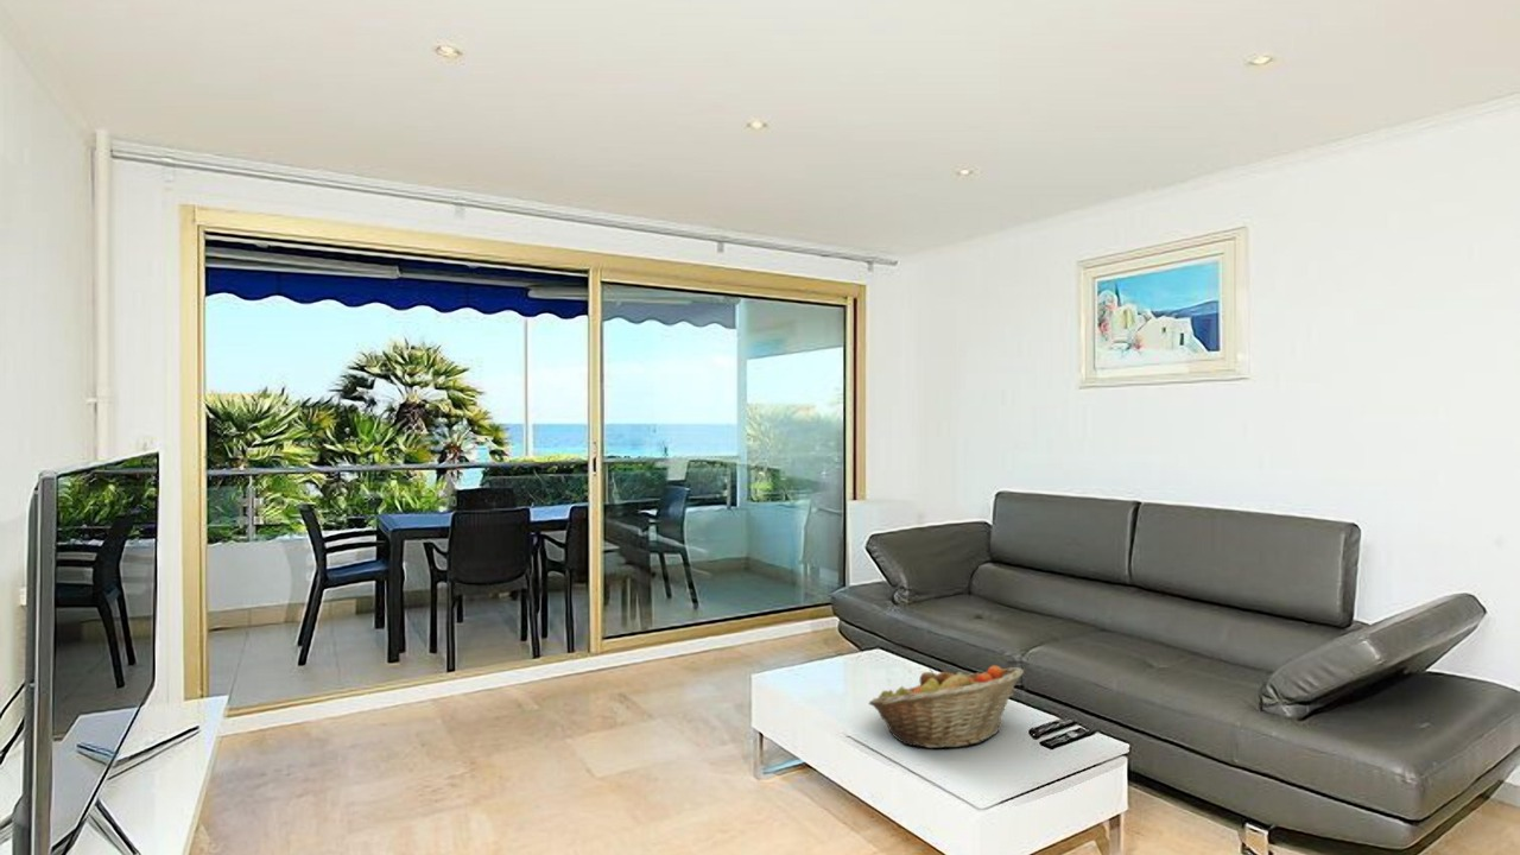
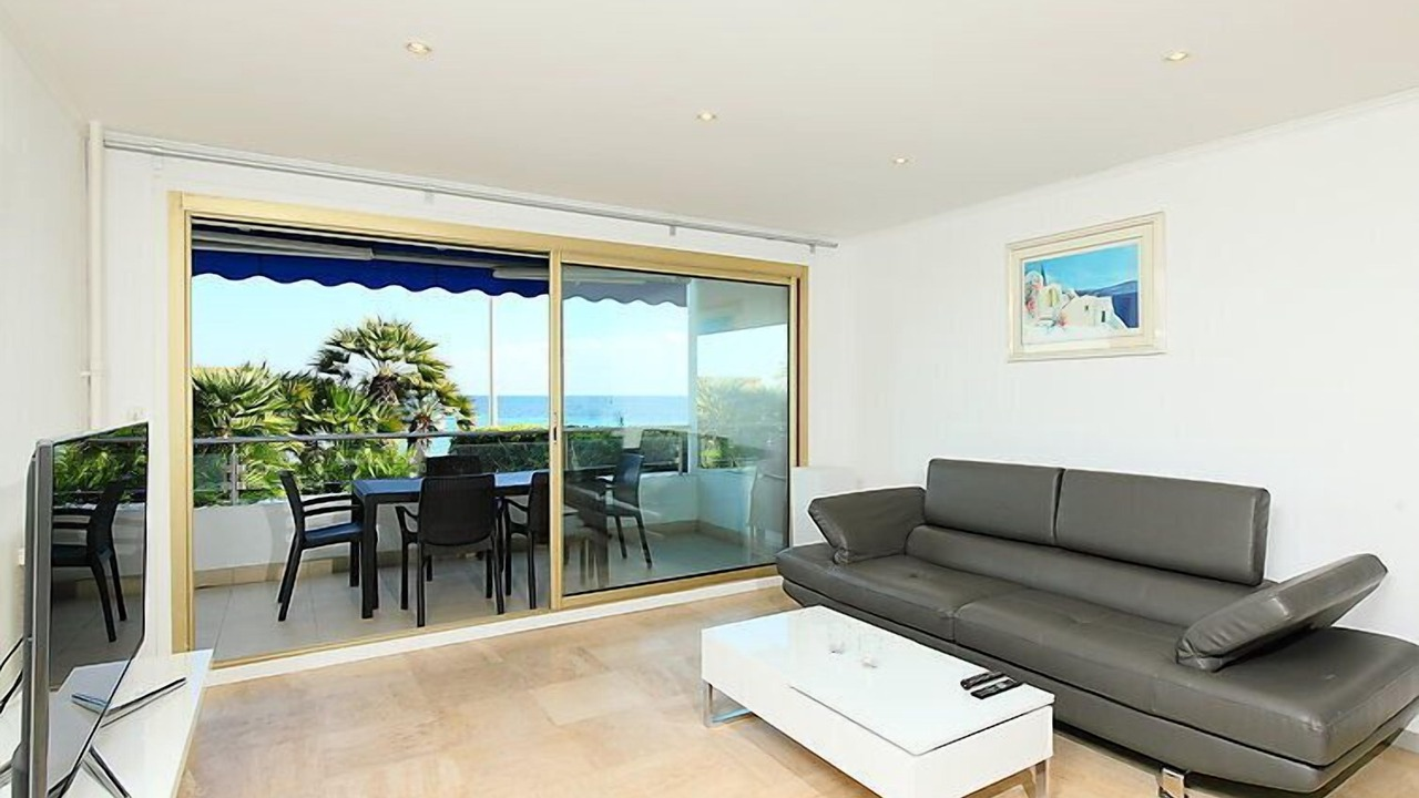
- fruit basket (948, 698)
